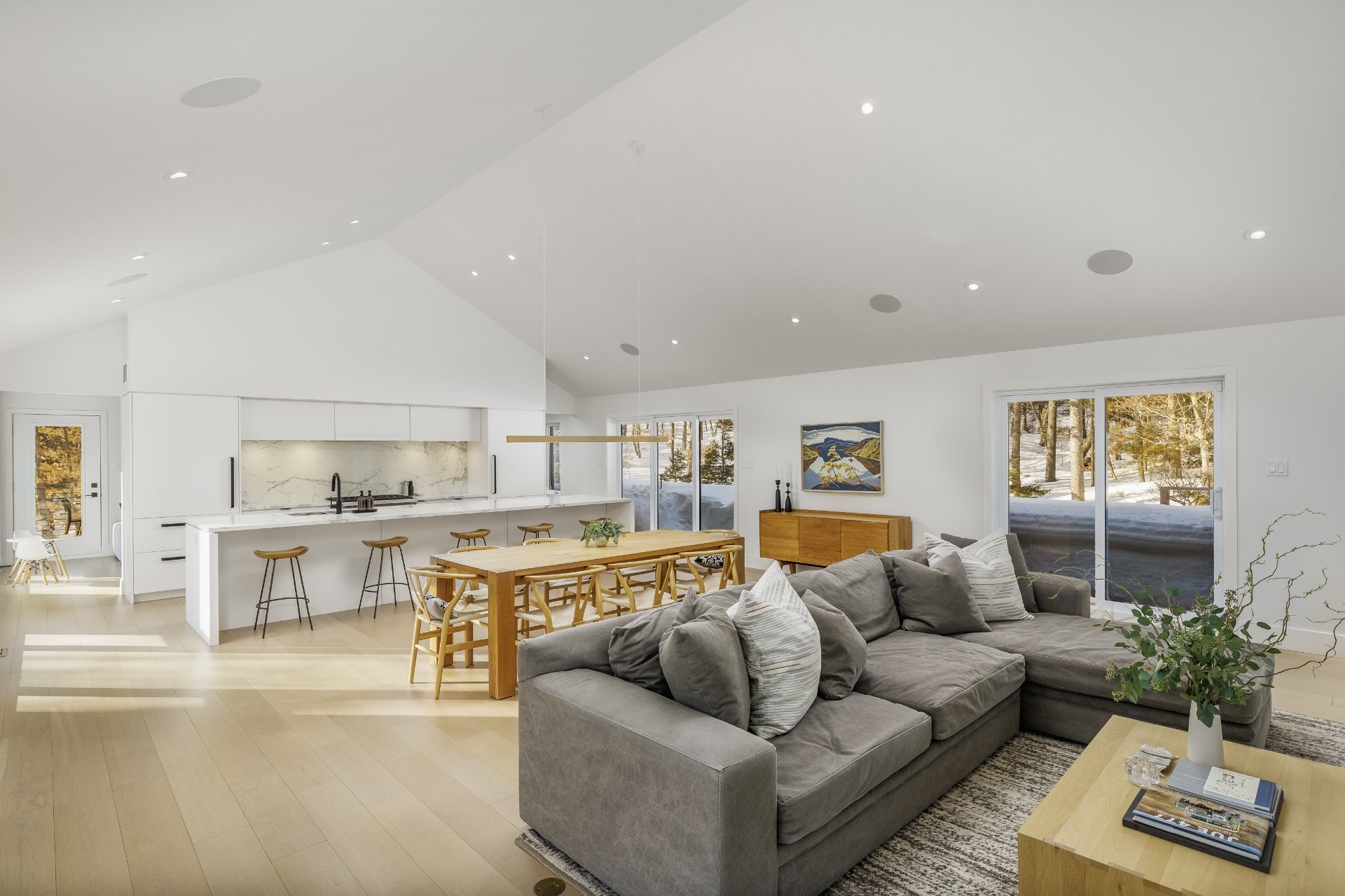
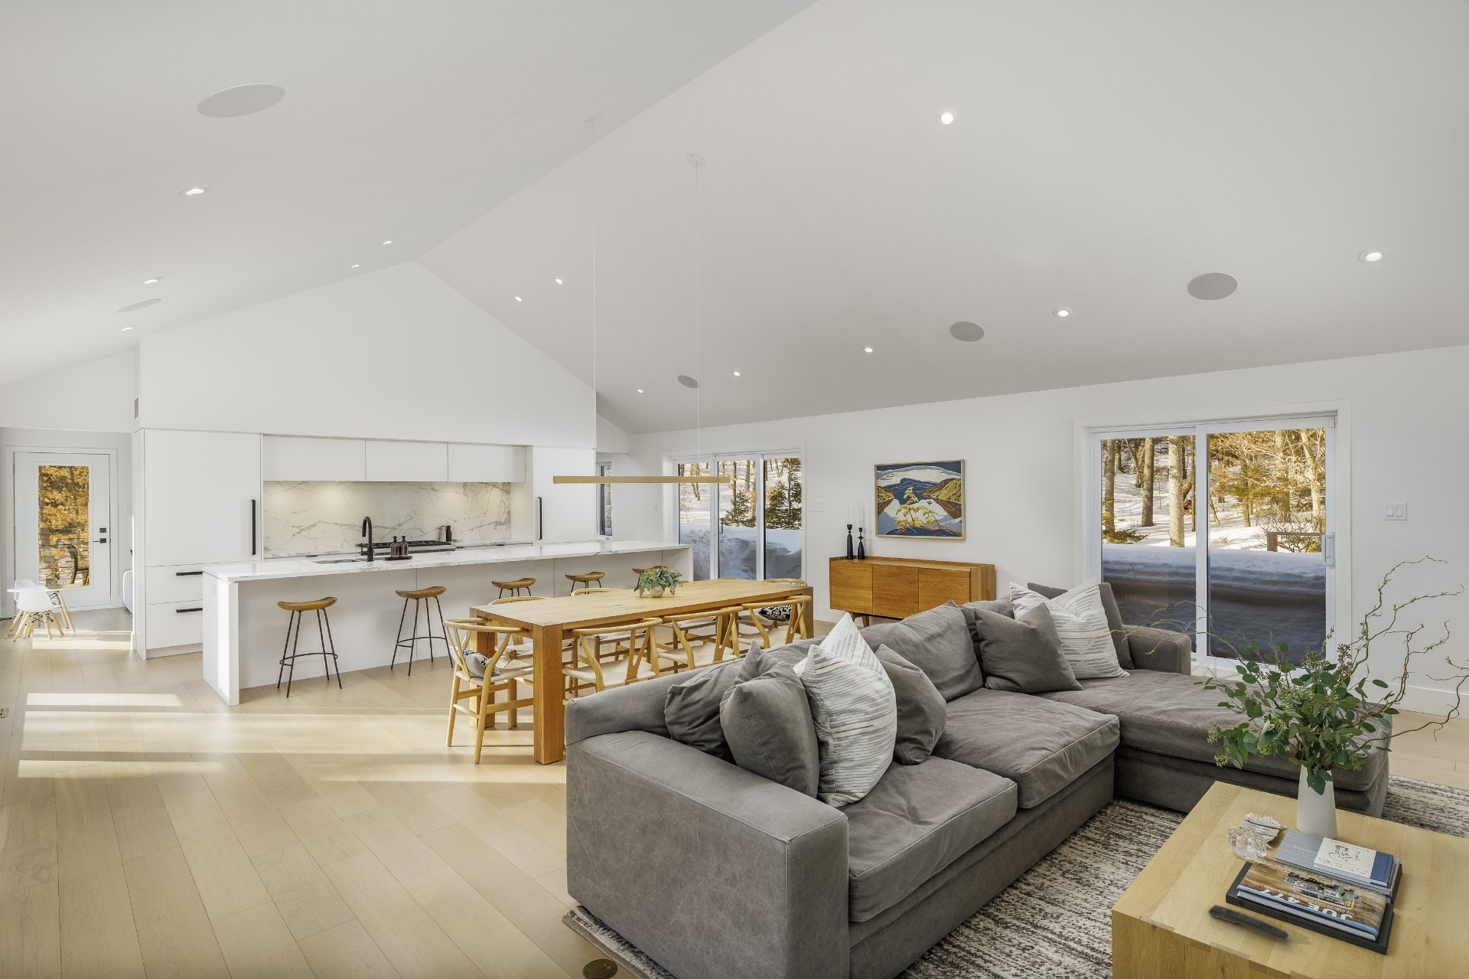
+ remote control (1249, 922)
